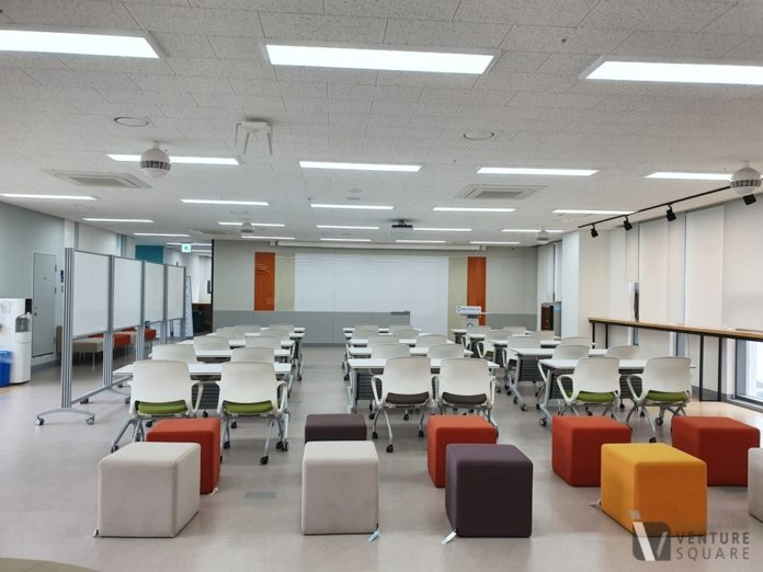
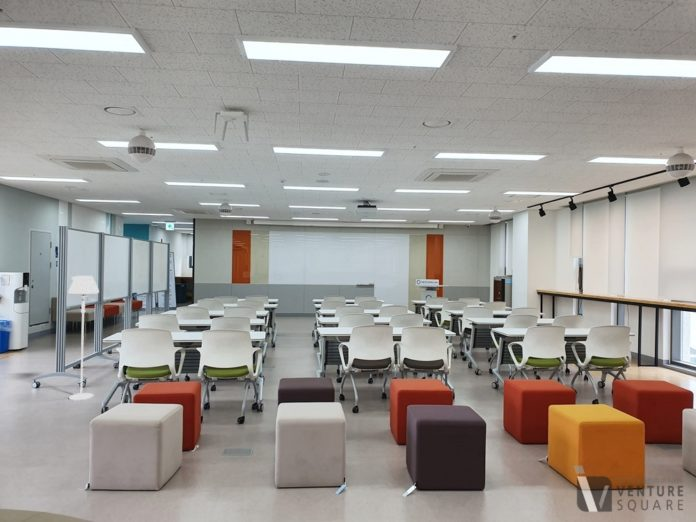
+ floor lamp (82, 336)
